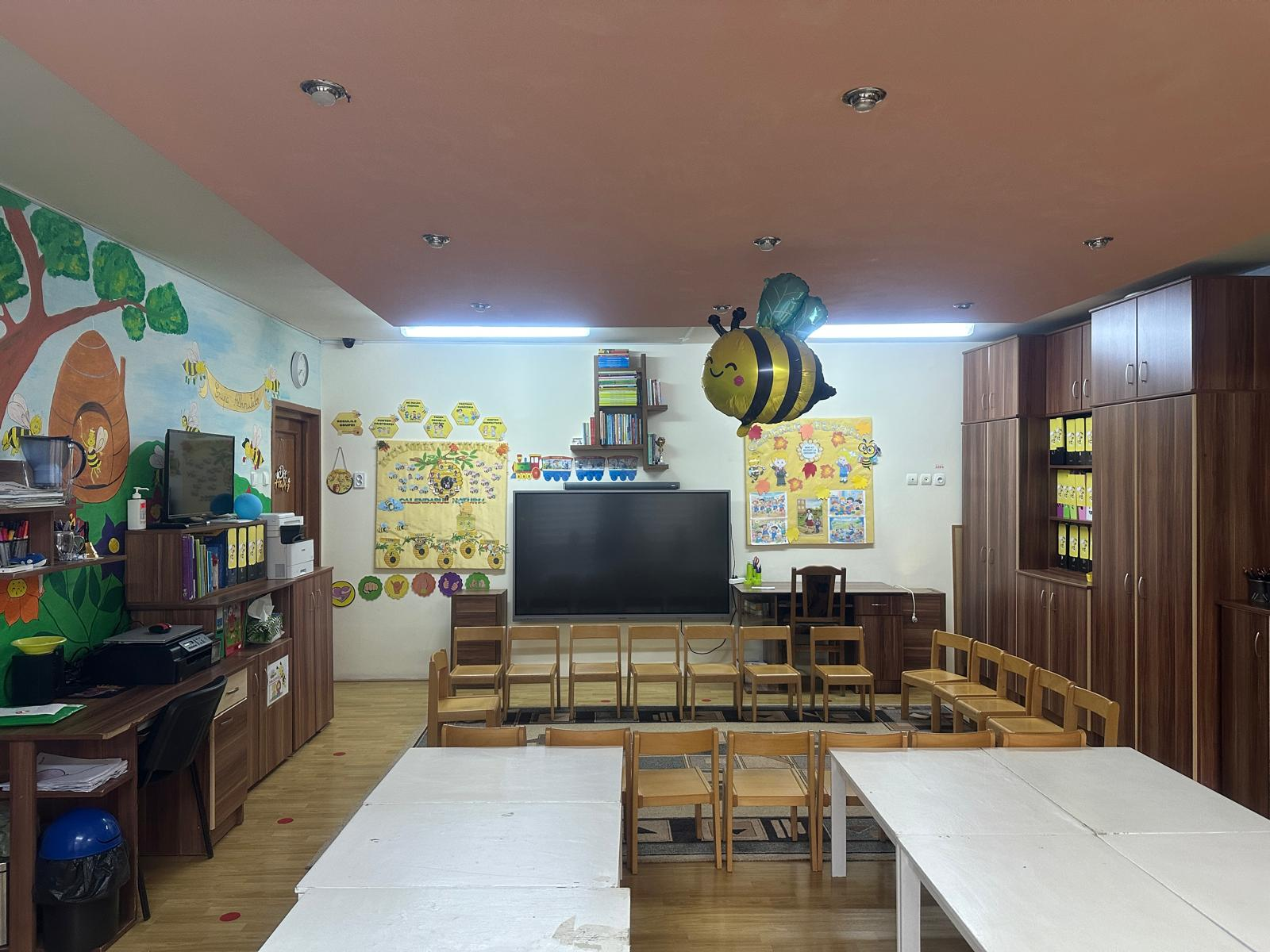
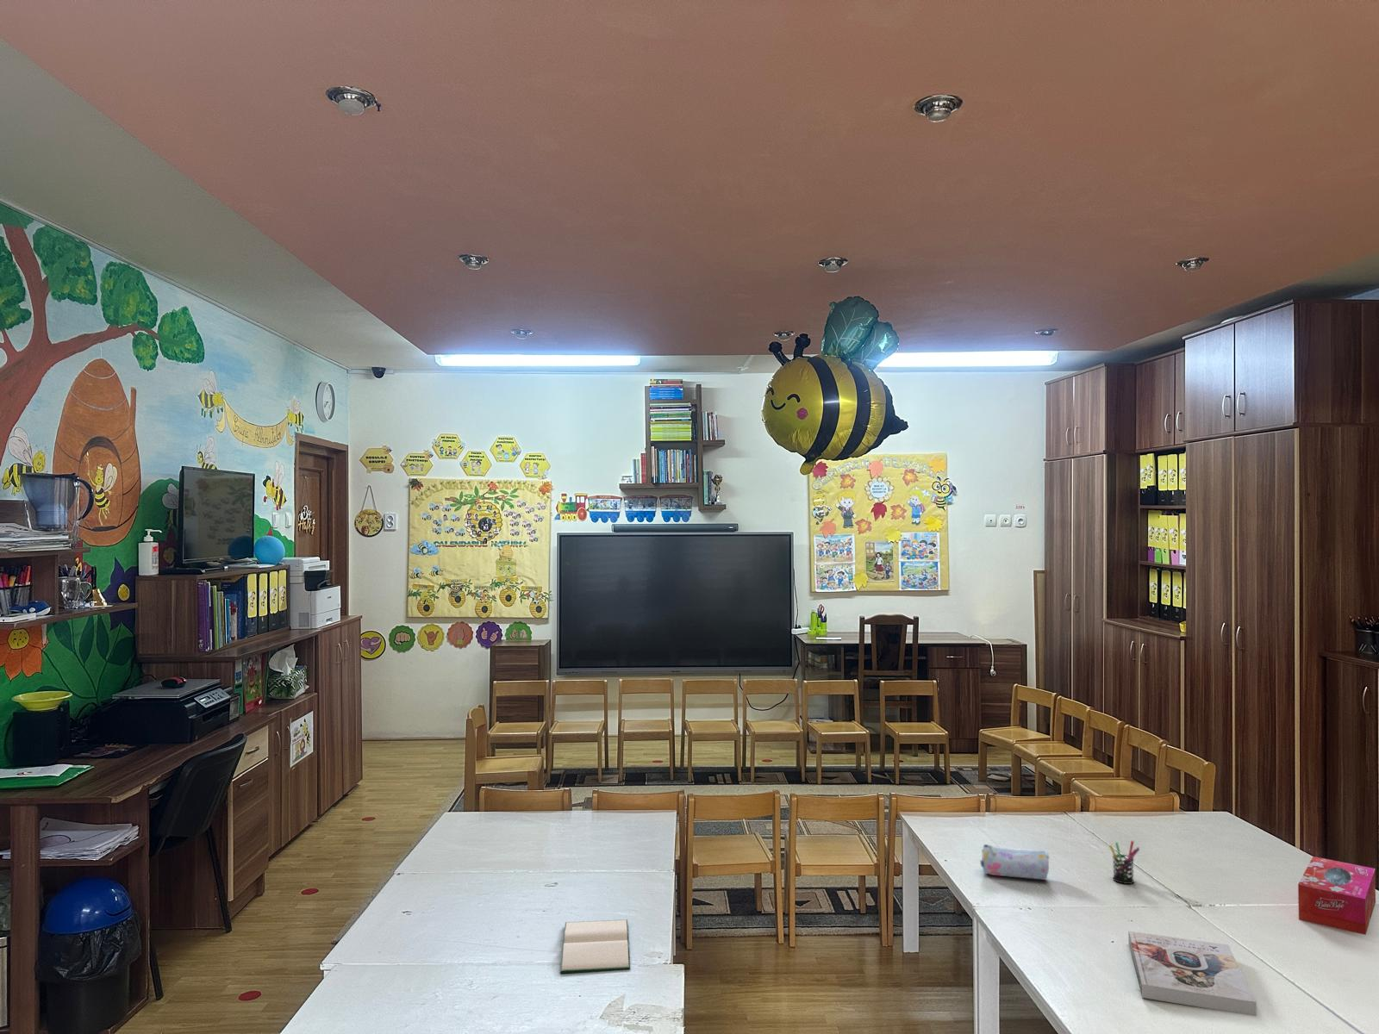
+ pen holder (1123, 860)
+ pencil case (1014, 861)
+ tissue box (1338, 894)
+ hardback book (595, 941)
+ book (1187, 969)
